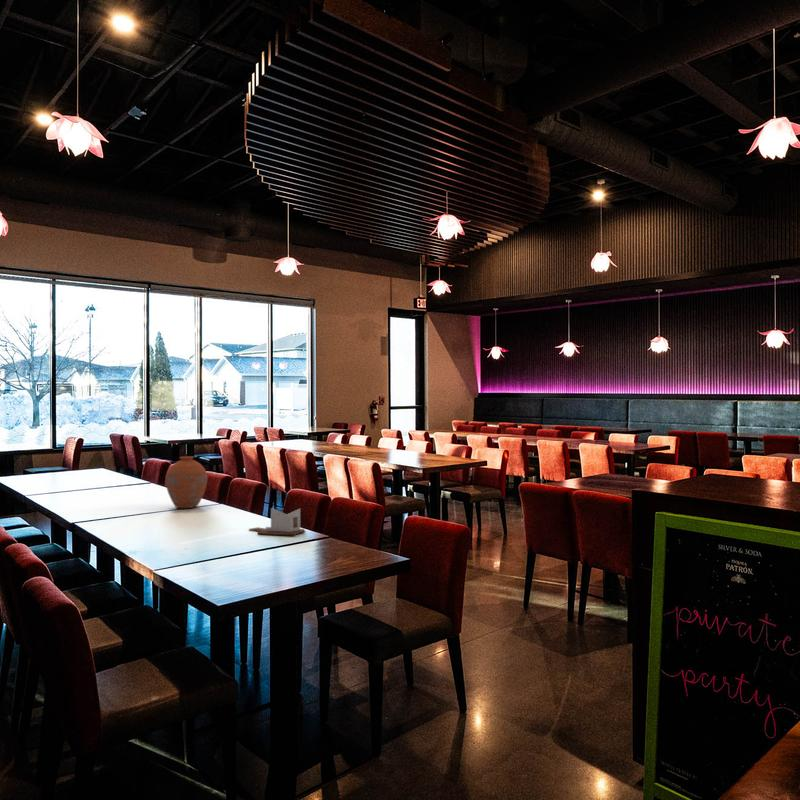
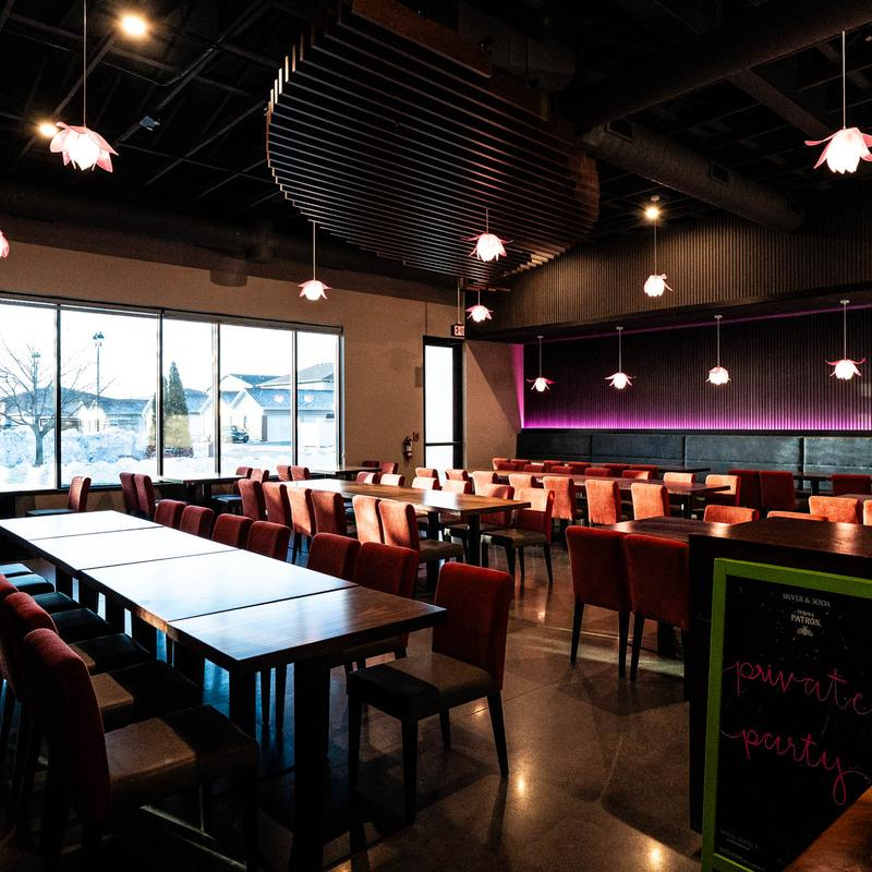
- vase (186, 481)
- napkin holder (278, 519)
